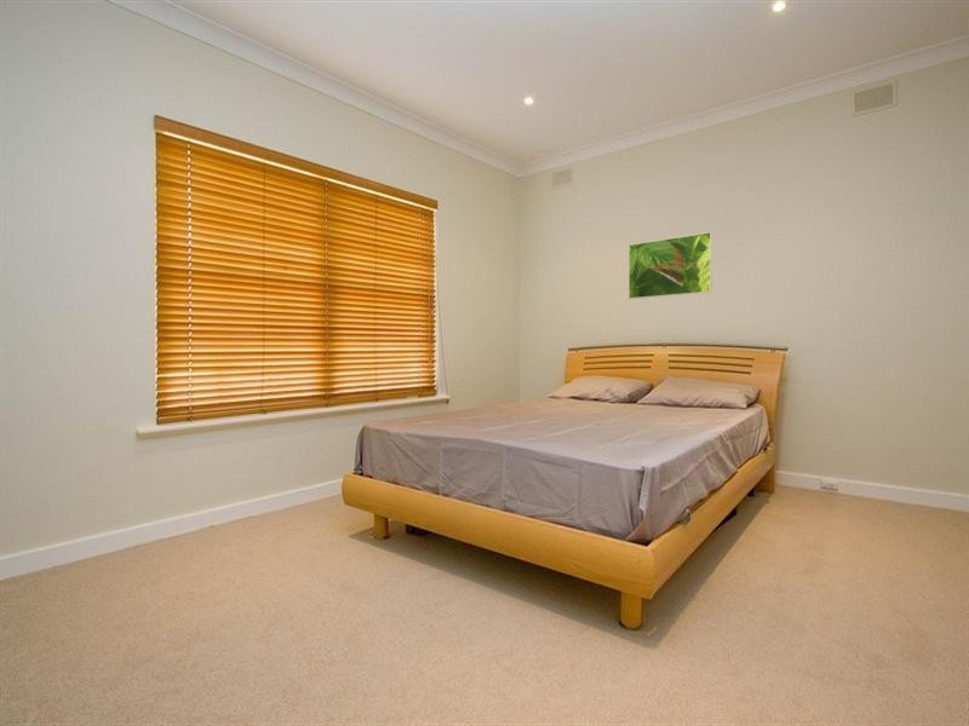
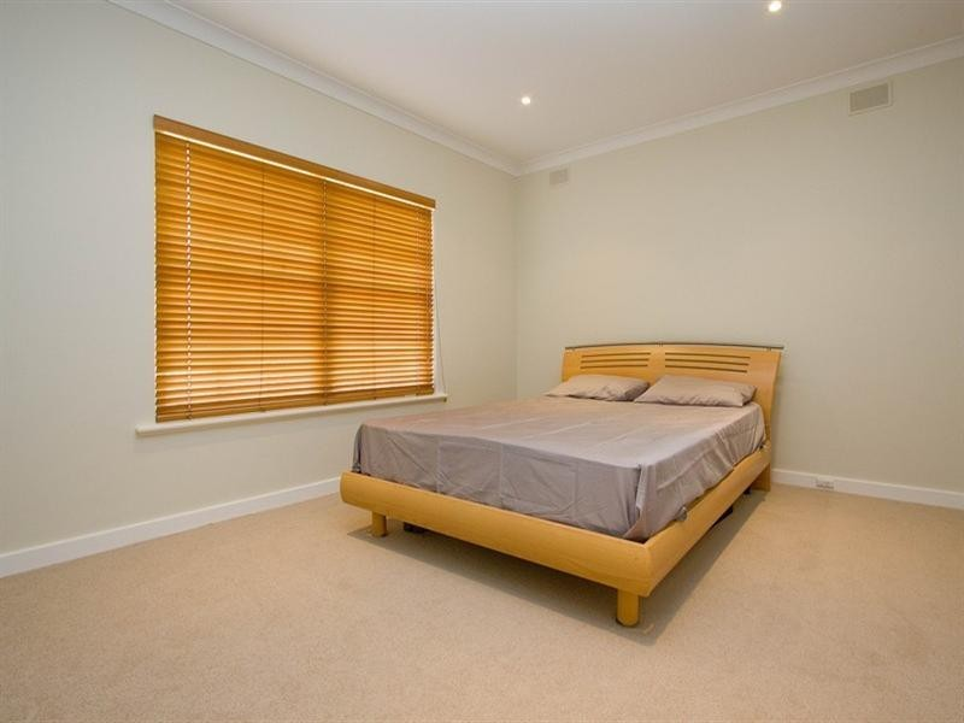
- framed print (667, 266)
